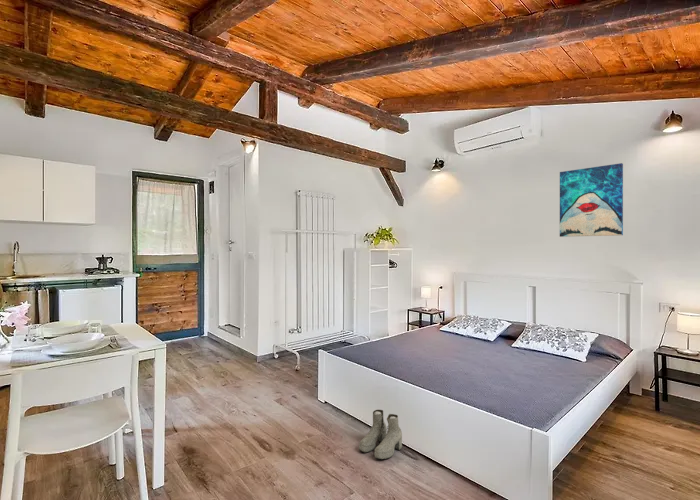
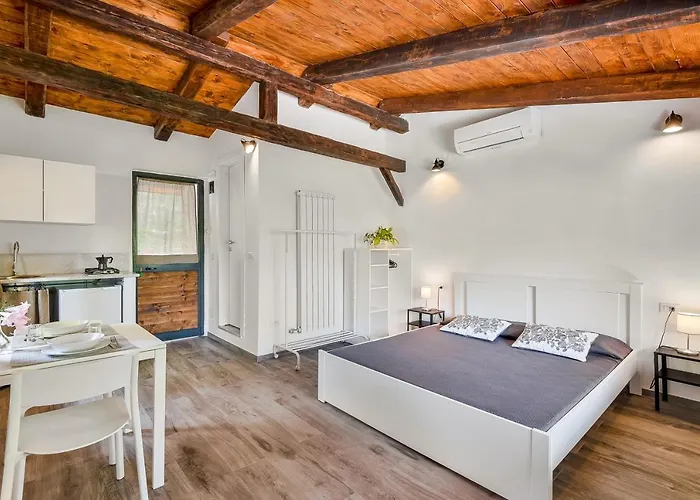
- wall art (589, 202)
- boots (381, 432)
